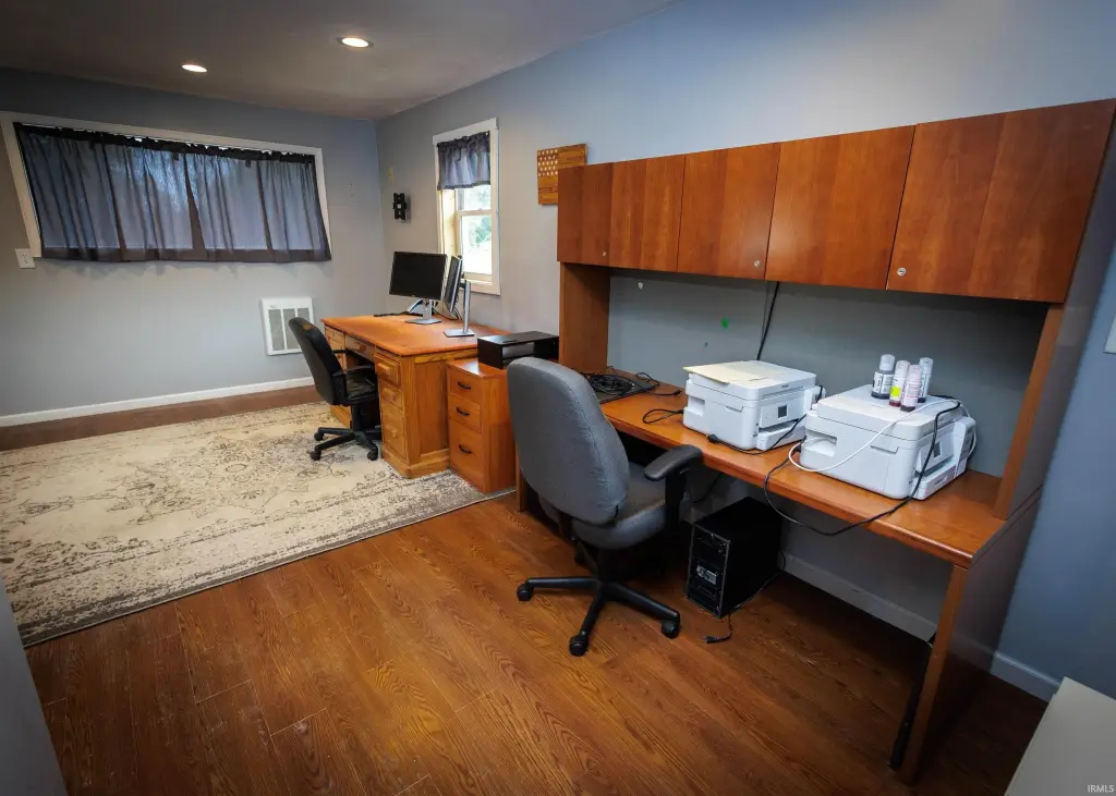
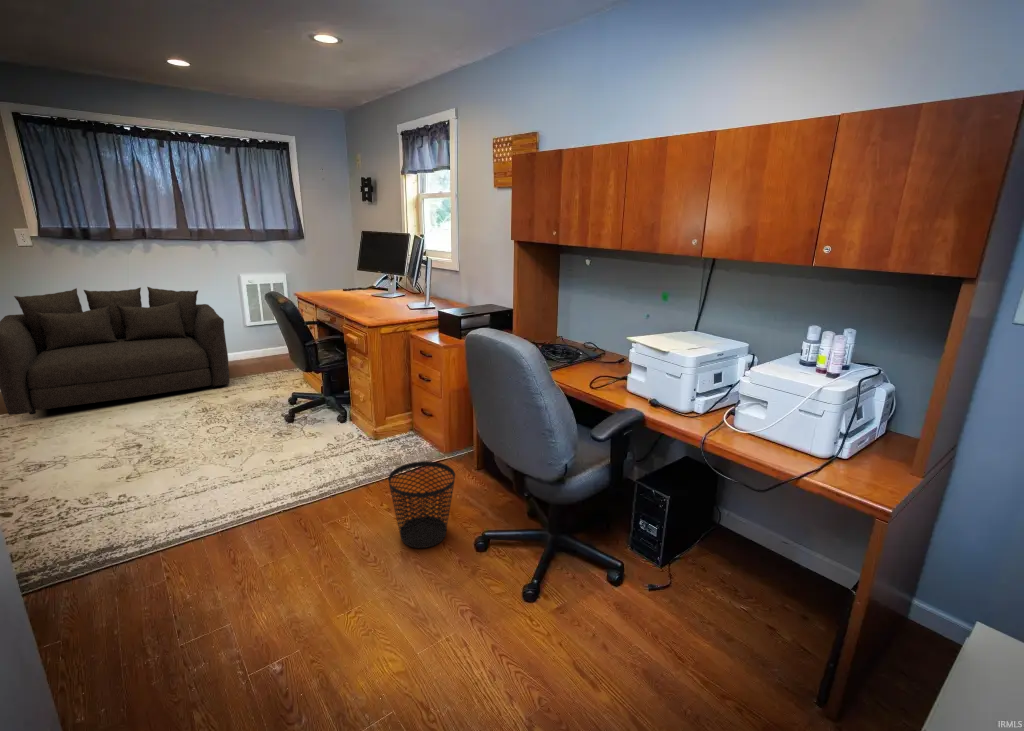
+ wastebasket (423, 506)
+ loveseat (121, 340)
